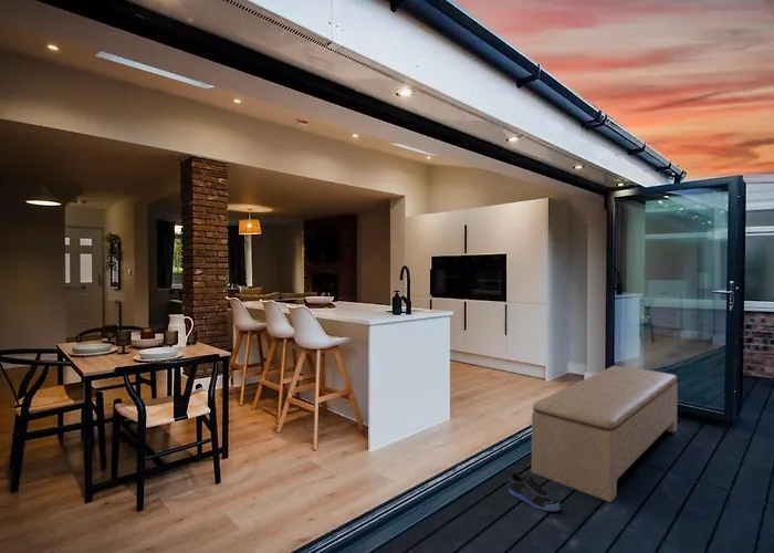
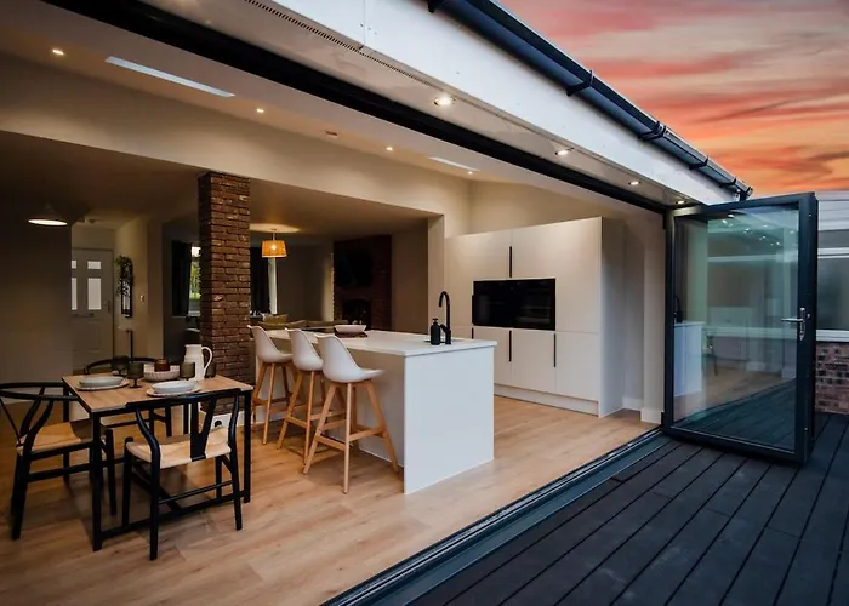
- sneaker (532, 490)
- bench (613, 417)
